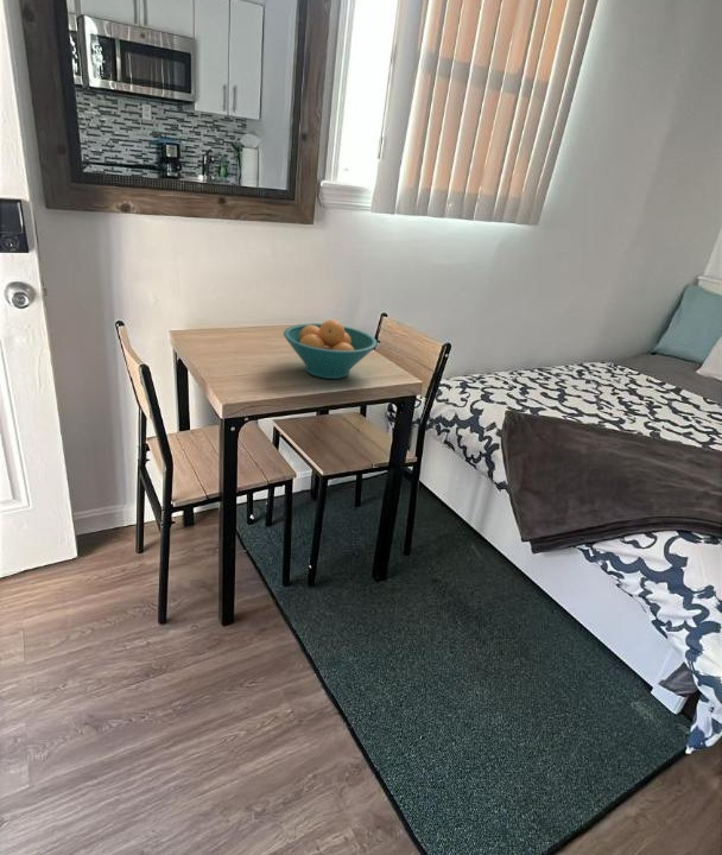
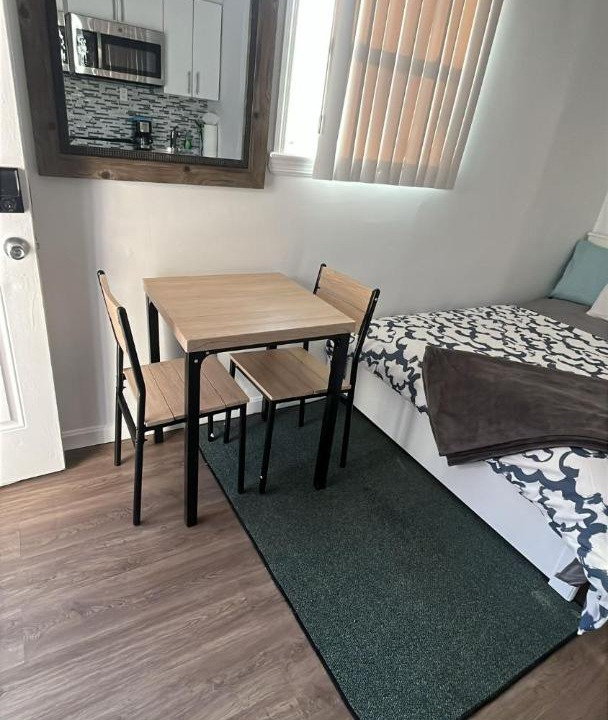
- fruit bowl (329, 346)
